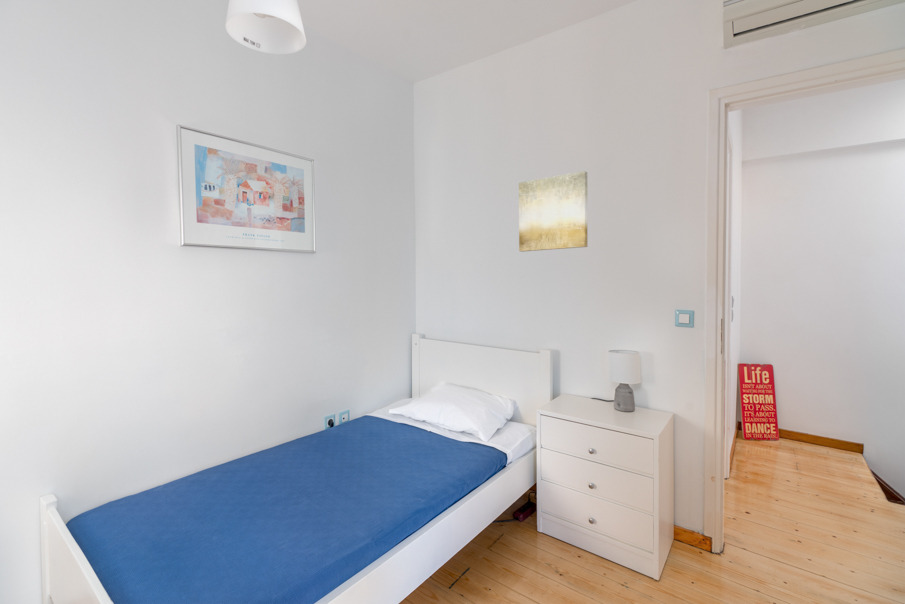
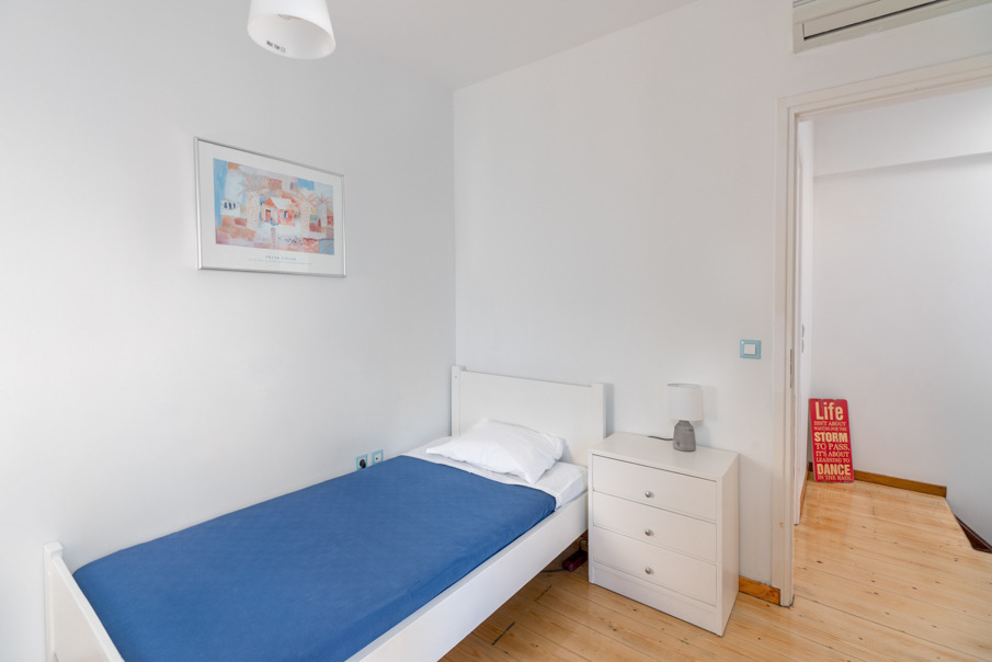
- wall art (551, 213)
